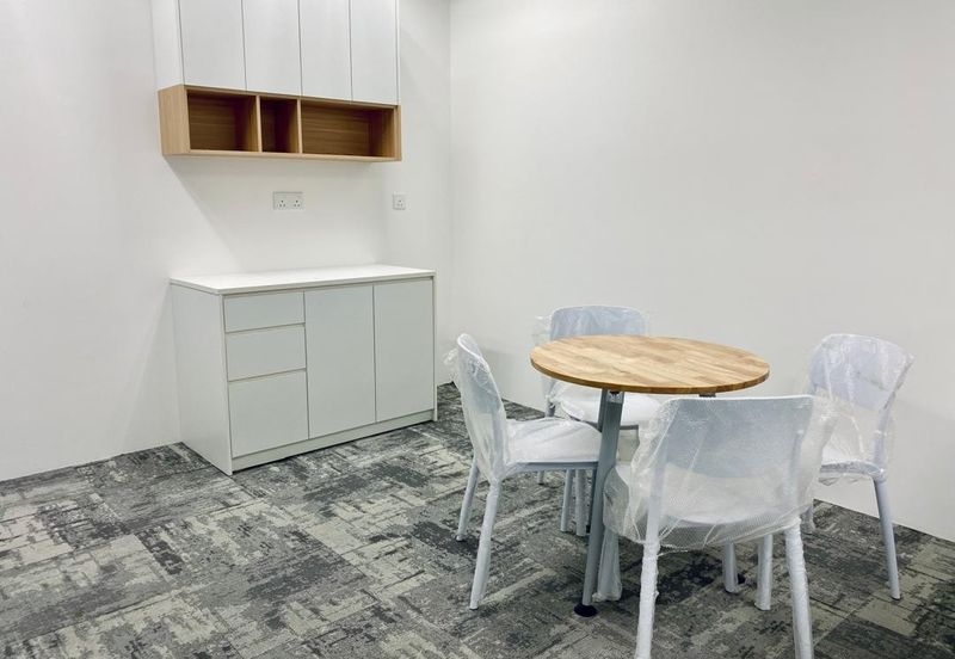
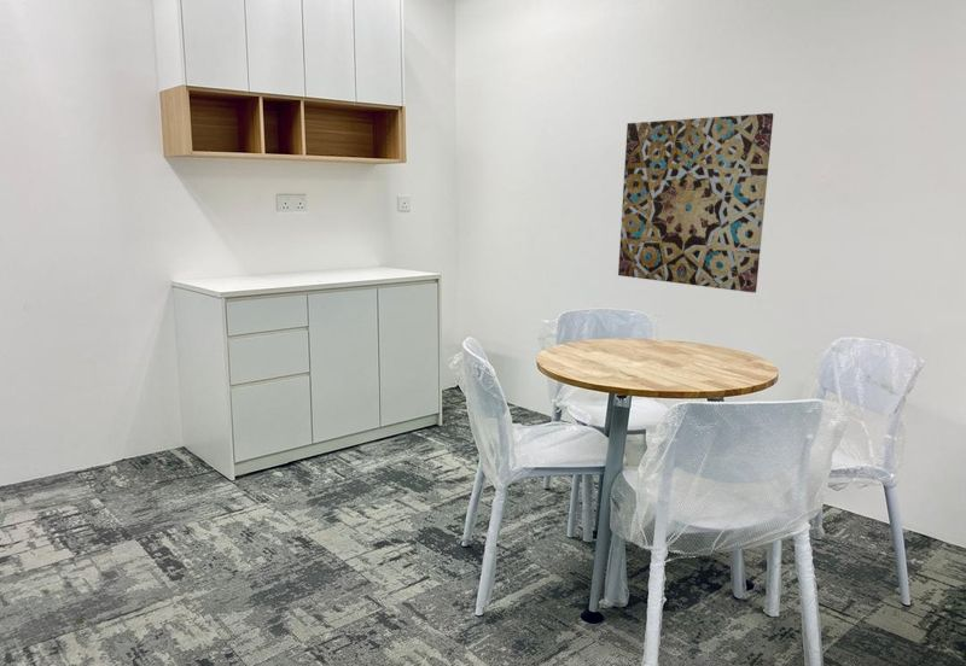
+ wall art (687, 203)
